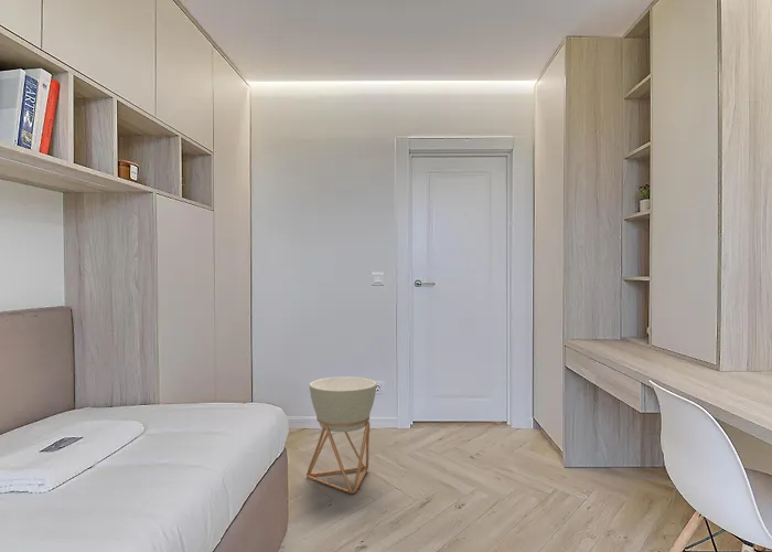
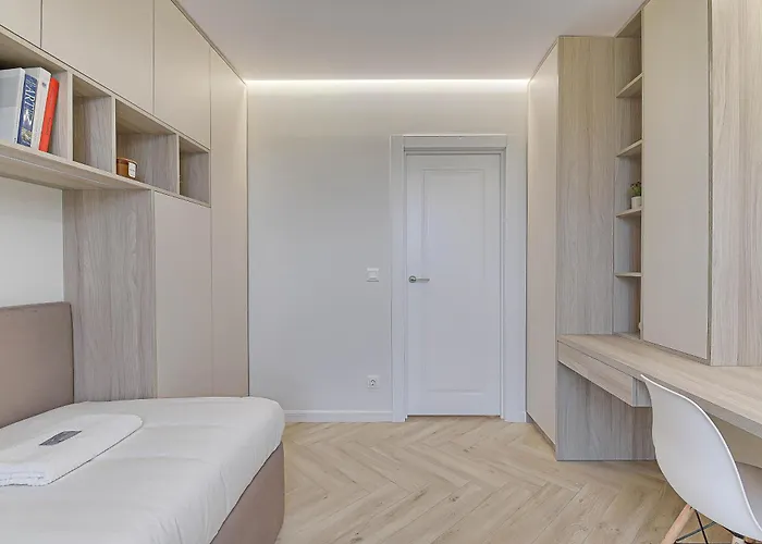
- planter (343, 431)
